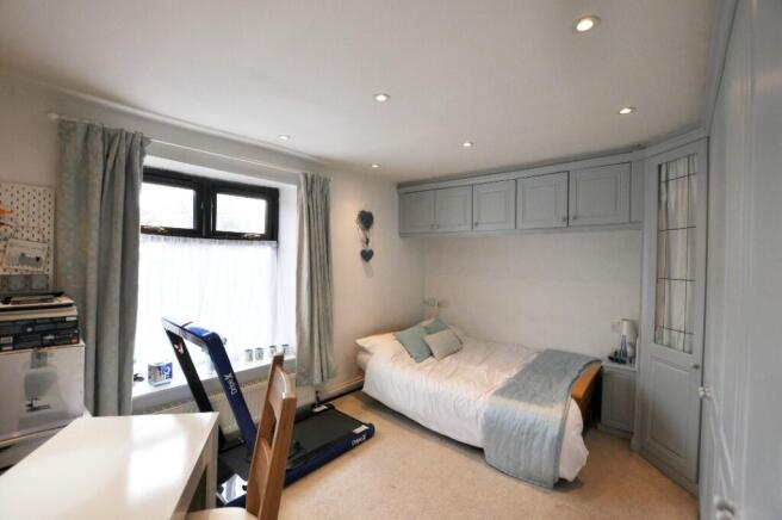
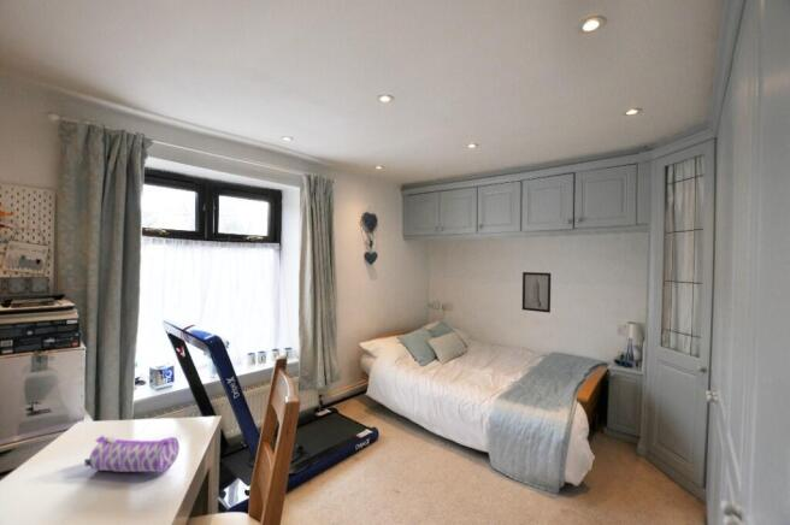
+ wall art (536, 291)
+ pencil case (135, 452)
